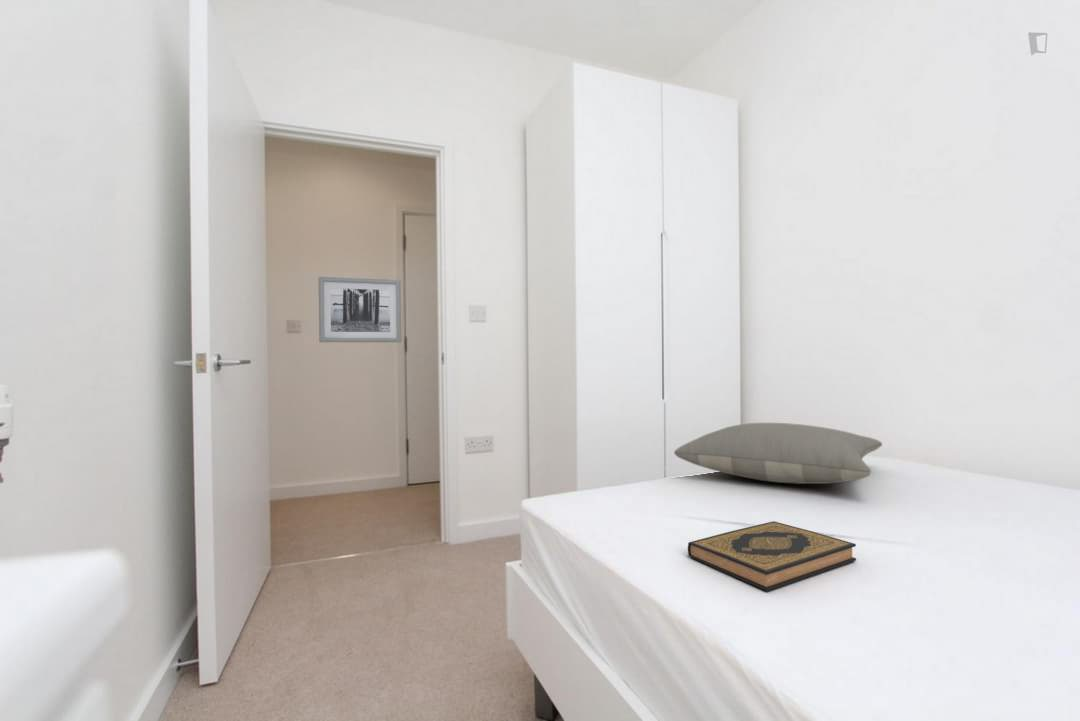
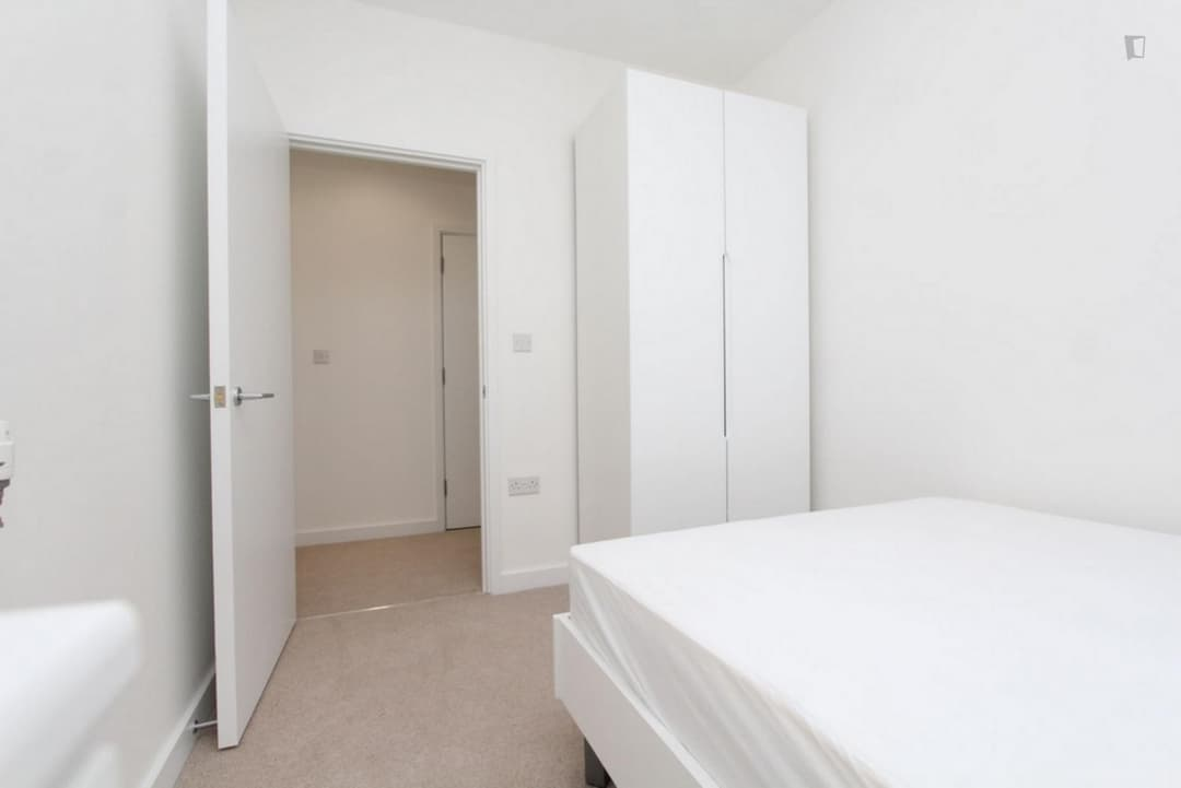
- wall art (360, 310)
- hardback book (770, 550)
- pillow (781, 448)
